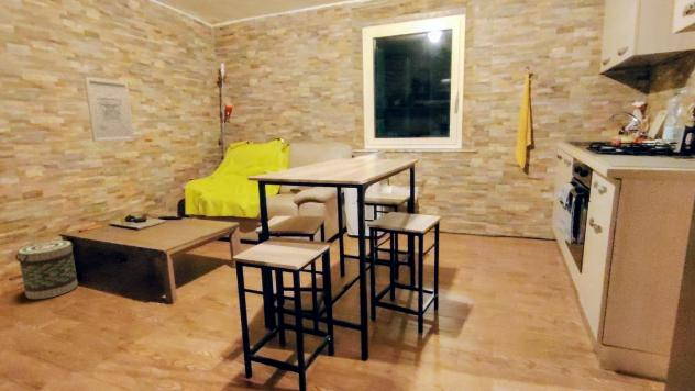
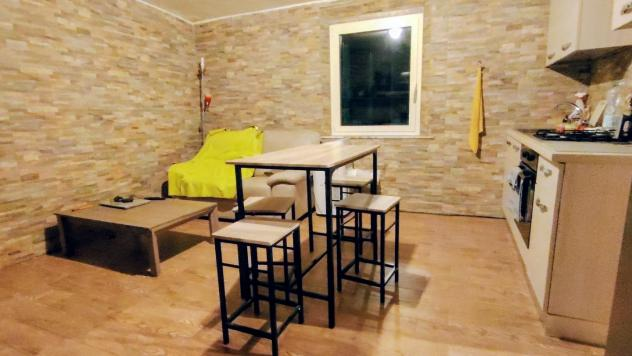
- basket (47, 267)
- wall art (111, 111)
